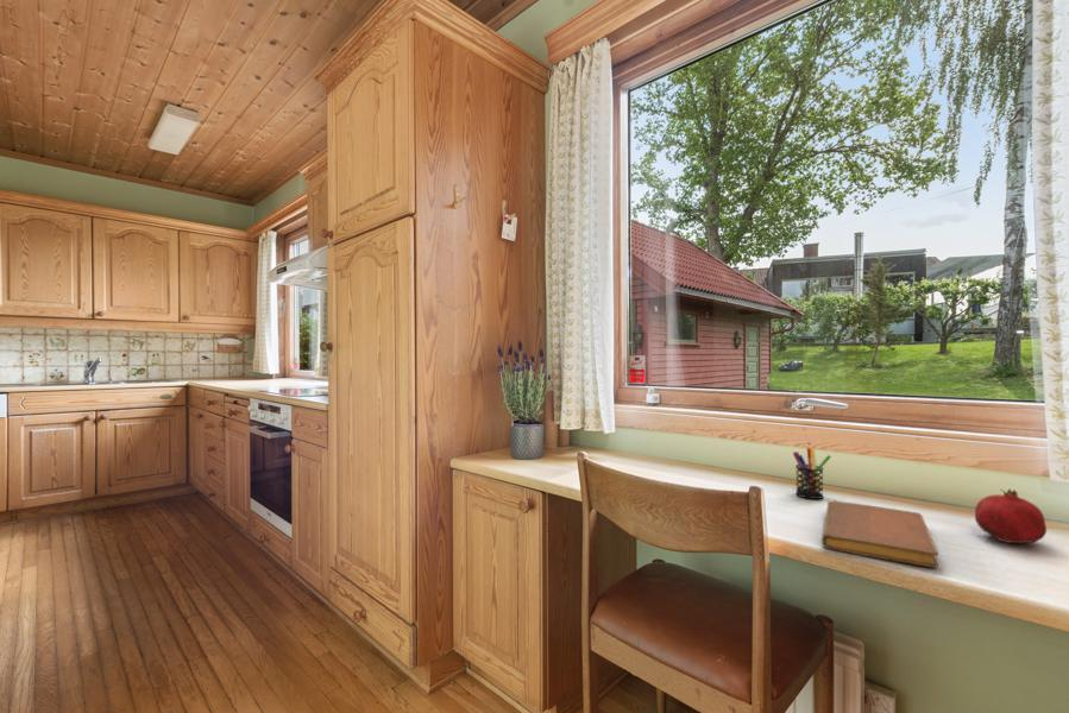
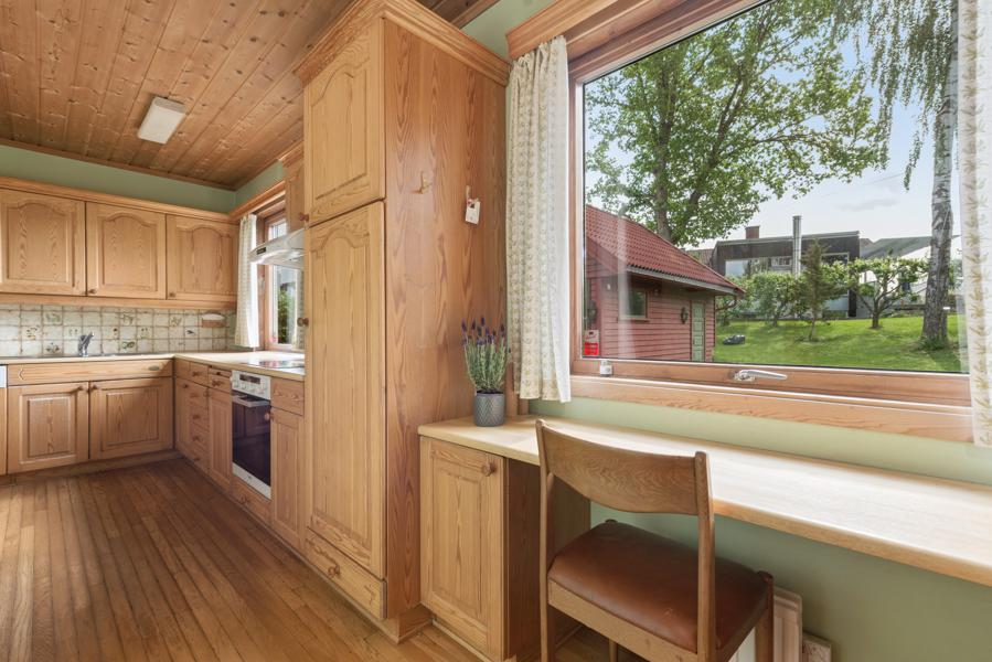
- pen holder (812, 471)
- fruit (1010, 513)
- notebook (874, 529)
